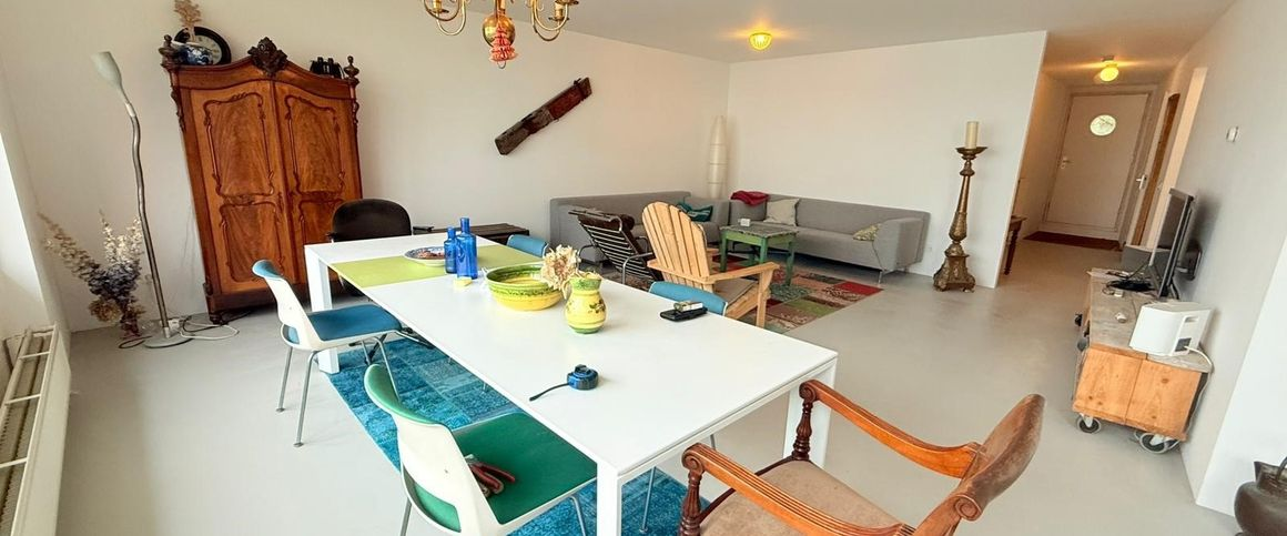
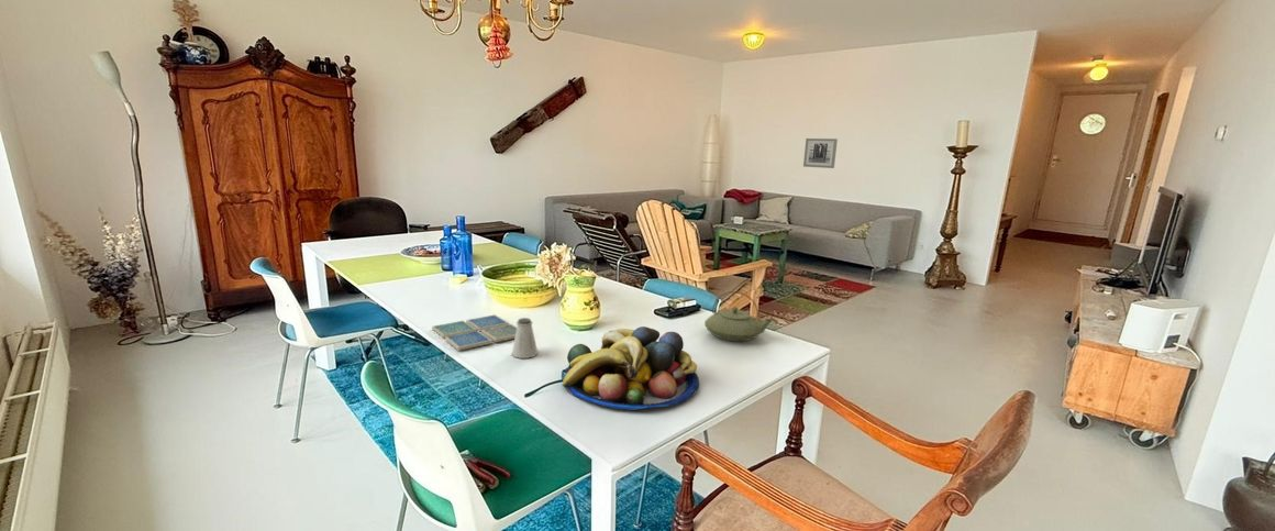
+ wall art (819, 153)
+ saltshaker (524, 336)
+ teapot (739, 313)
+ fruit bowl (632, 356)
+ drink coaster (478, 331)
